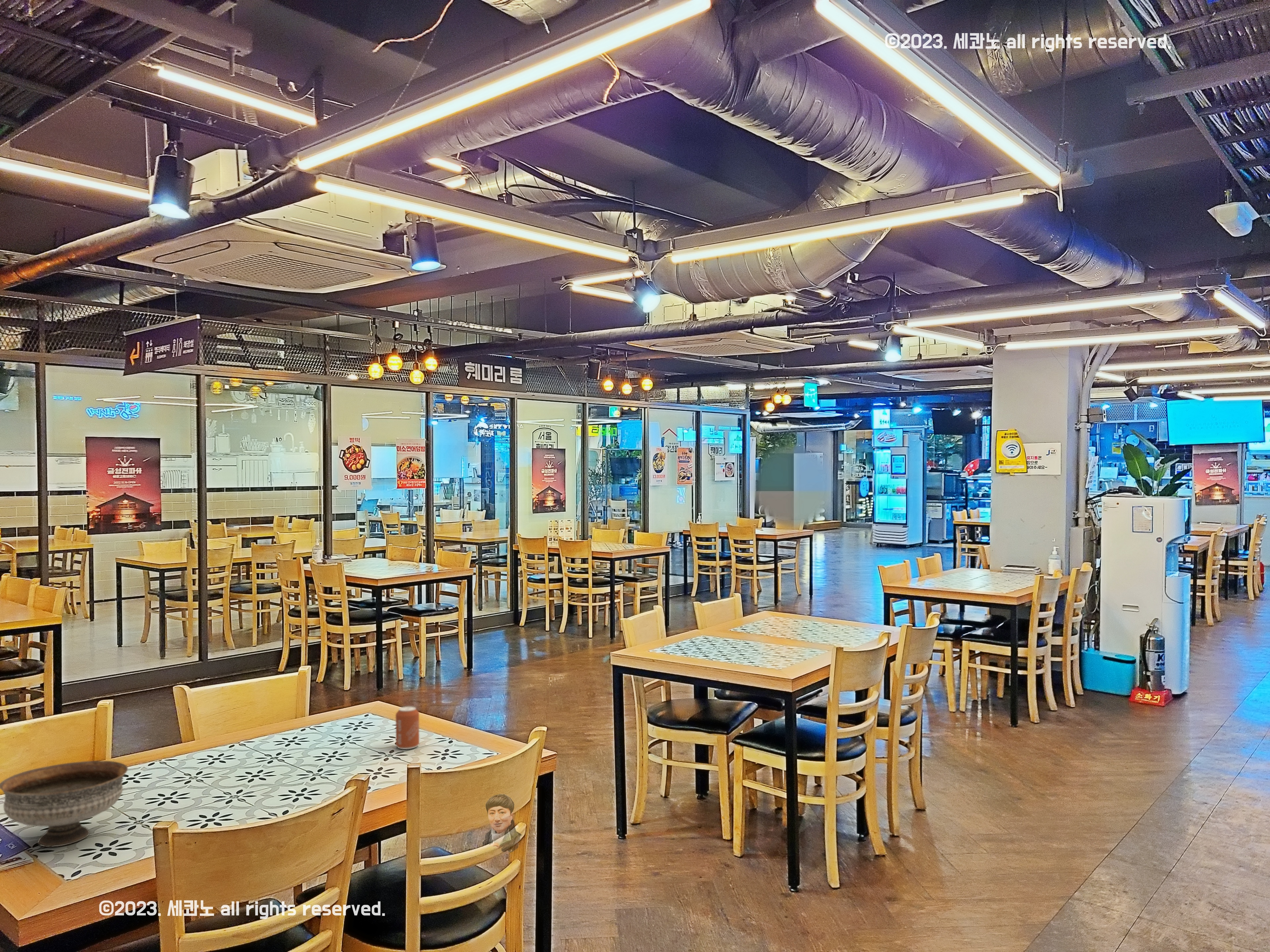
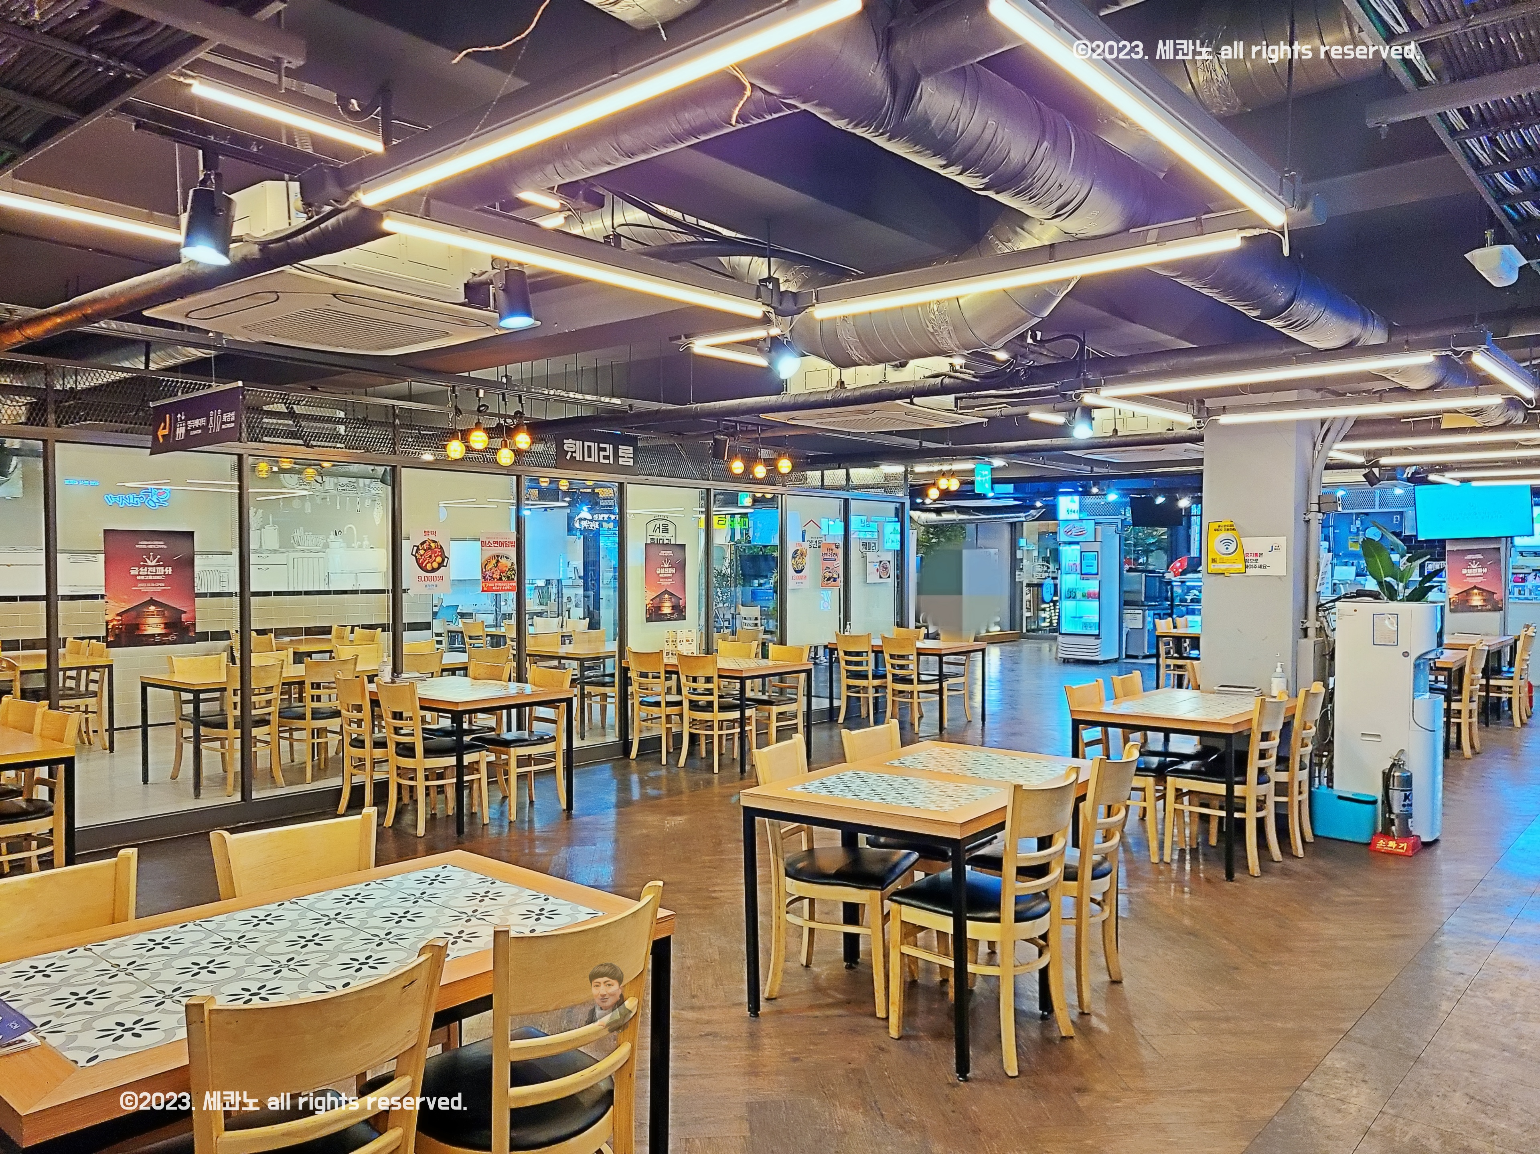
- bowl (65, 806)
- can (407, 727)
